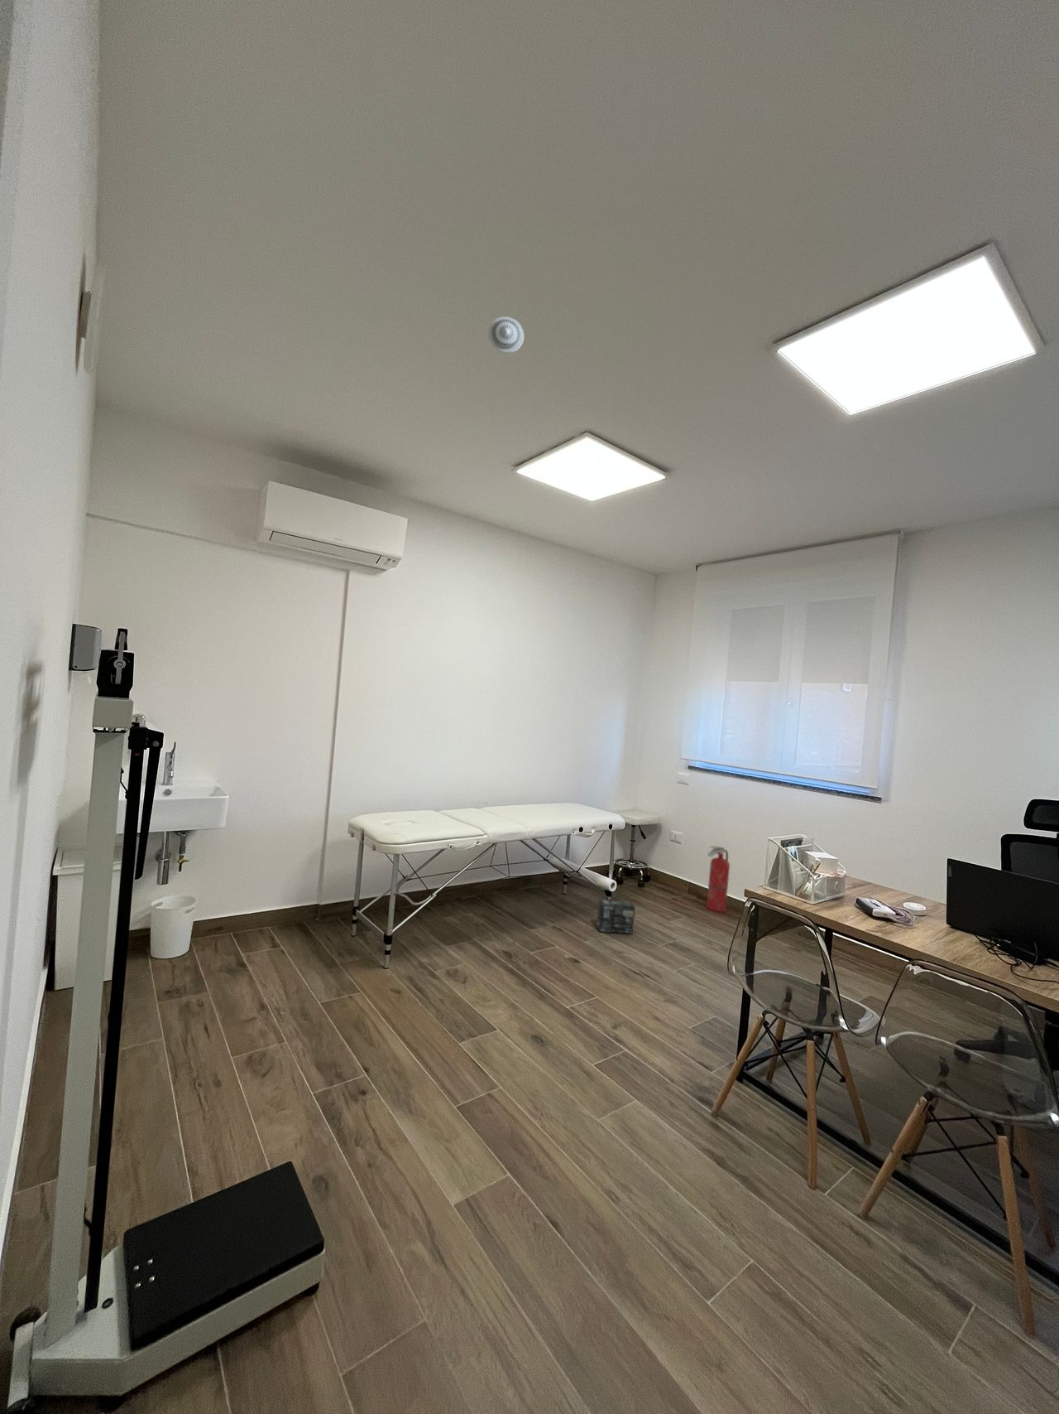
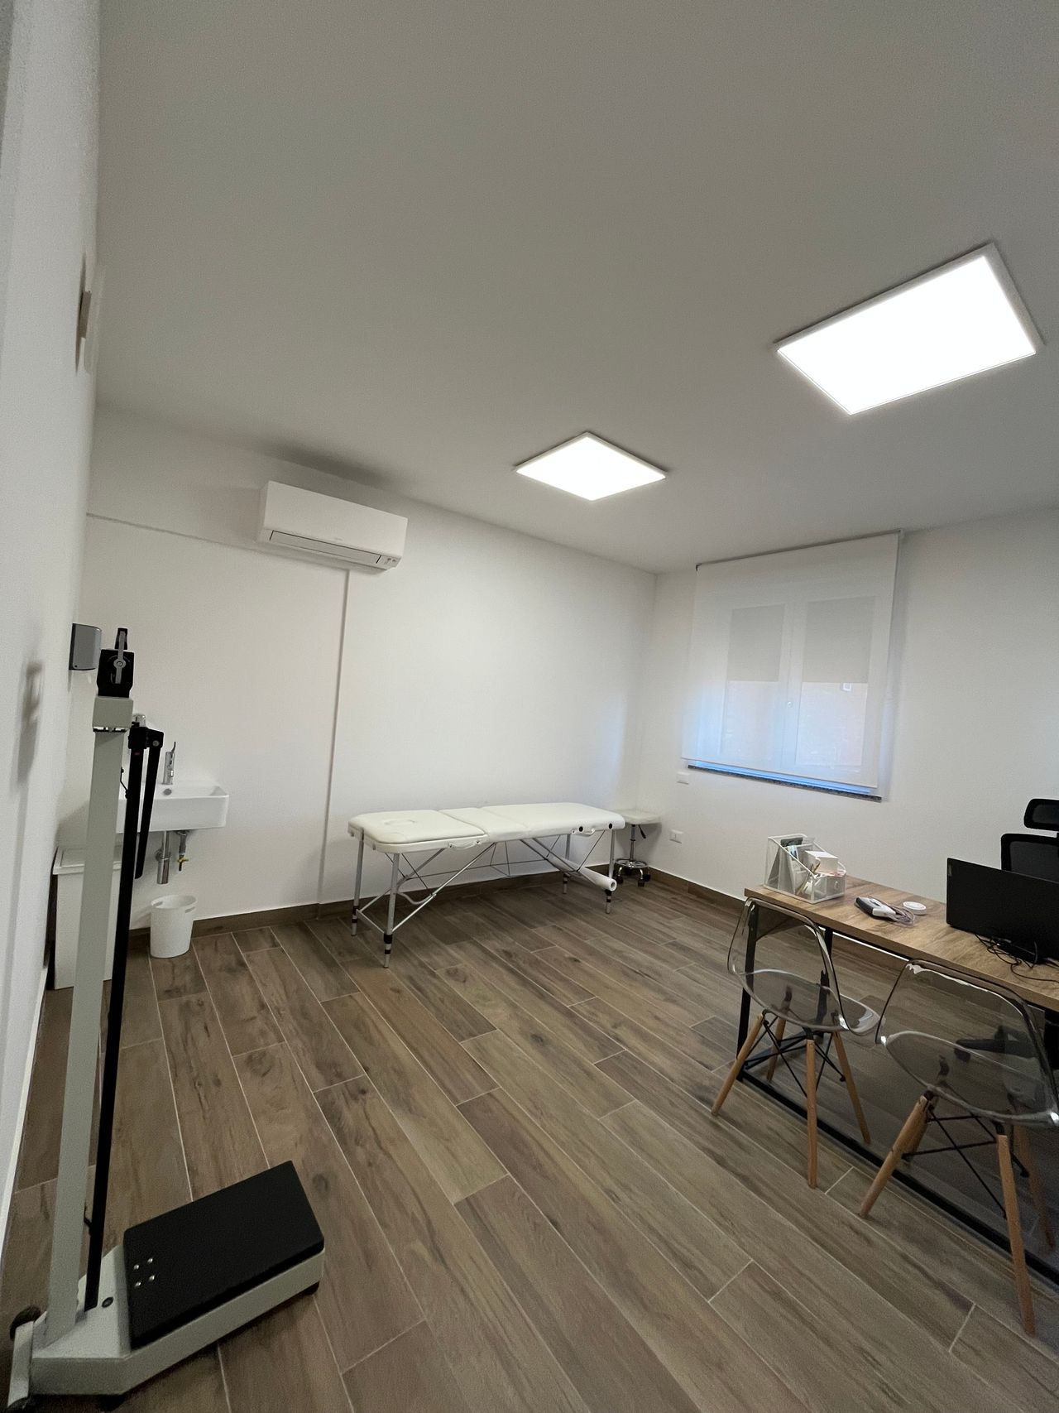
- smoke detector (505, 332)
- fire extinguisher (716, 877)
- box (615, 916)
